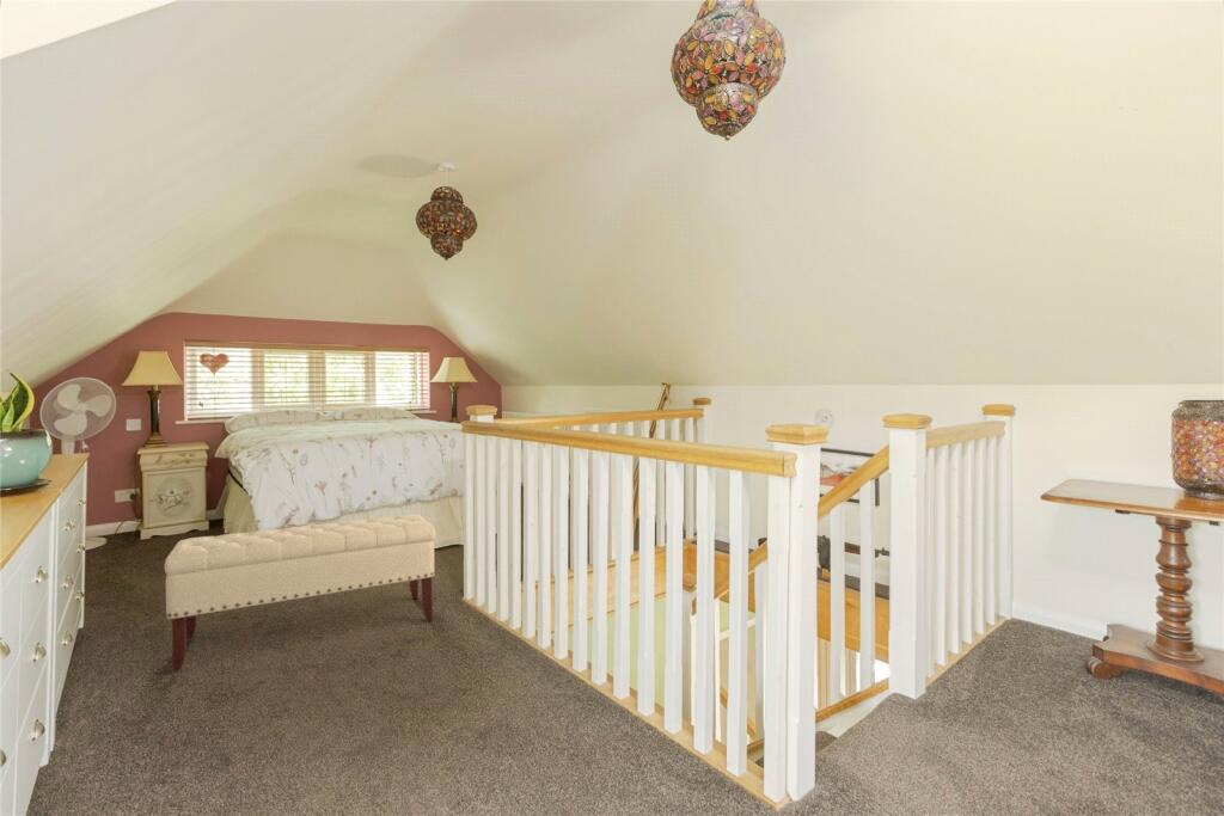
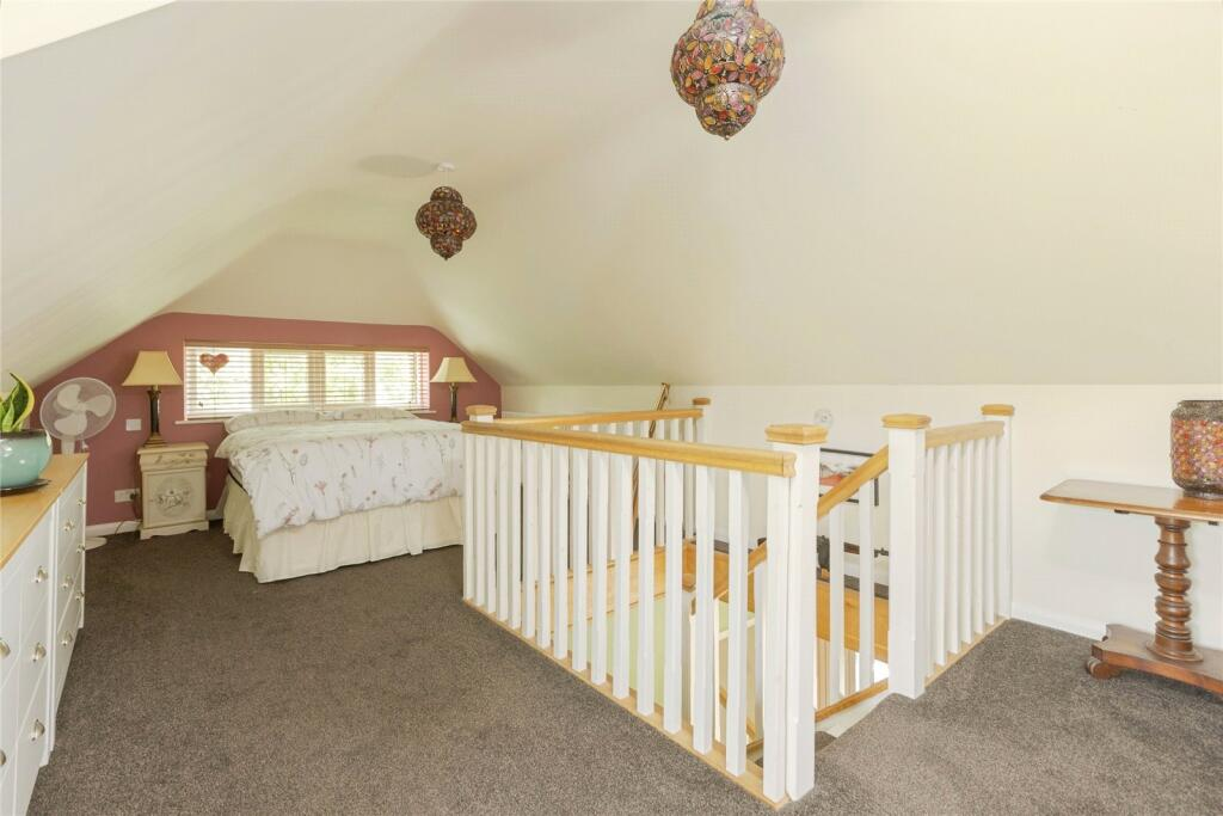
- bench (312, 579)
